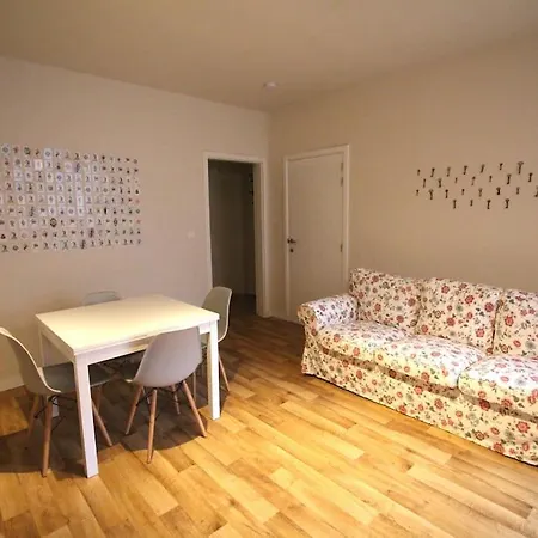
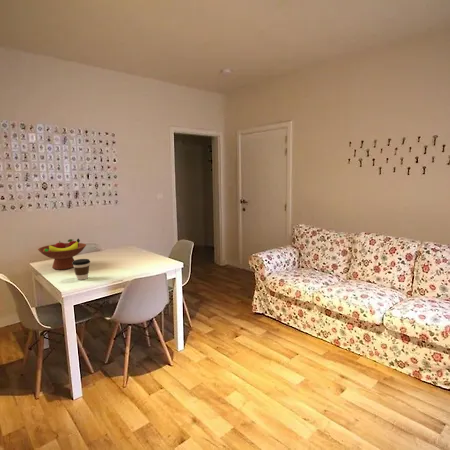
+ fruit bowl (63, 253)
+ coffee cup (81, 269)
